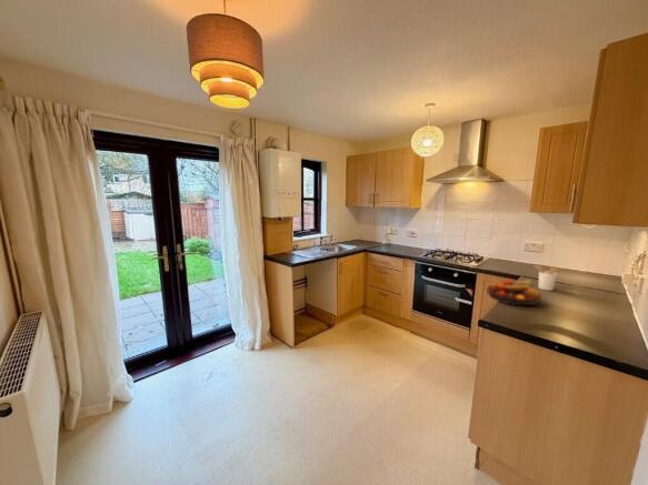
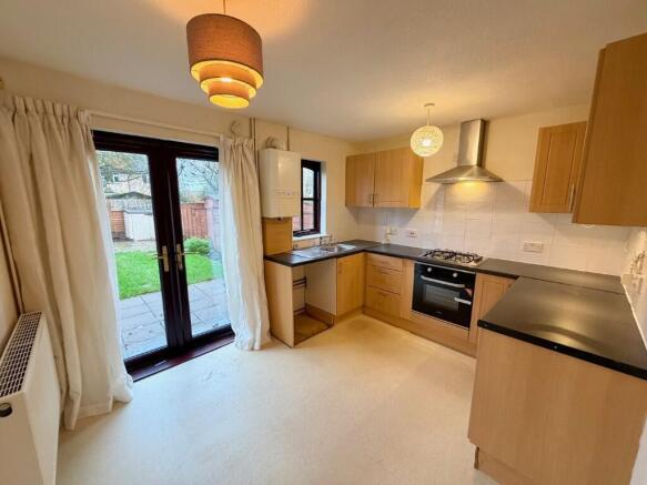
- fruit bowl (512, 289)
- utensil holder (542, 276)
